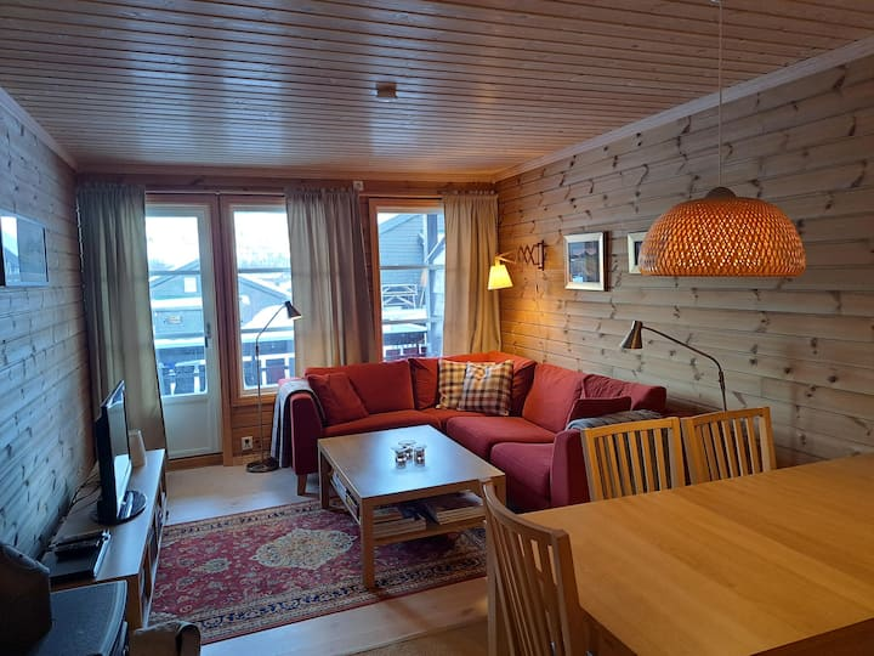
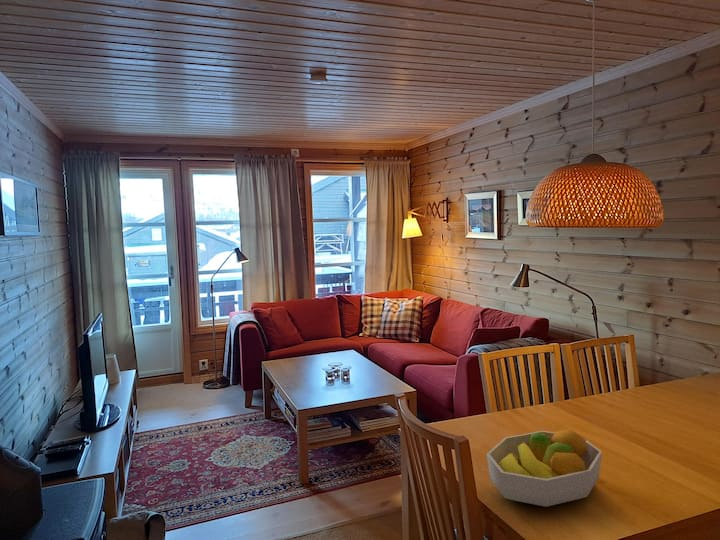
+ fruit bowl (544, 461)
